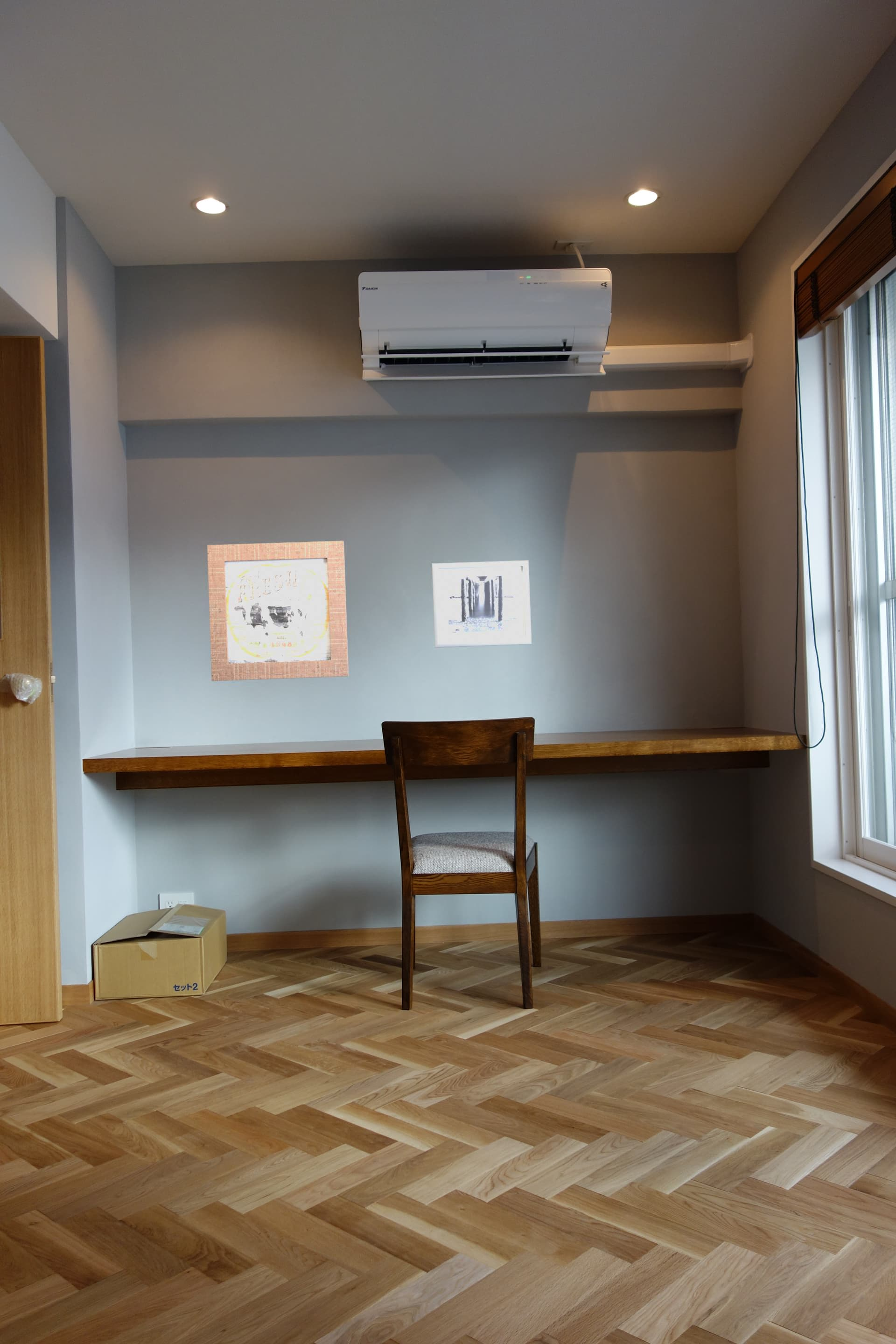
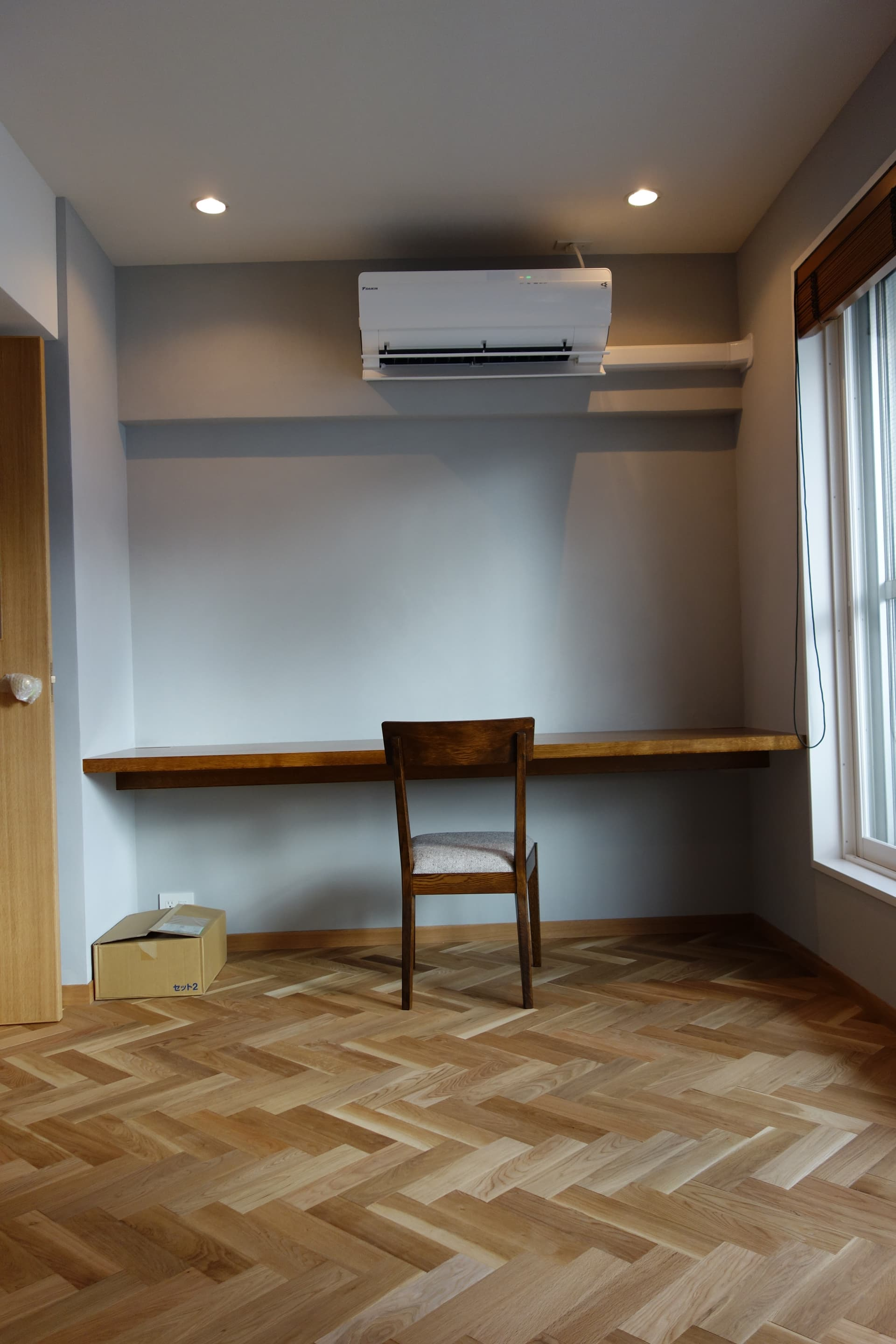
- wall art (278, 611)
- wall art (482, 604)
